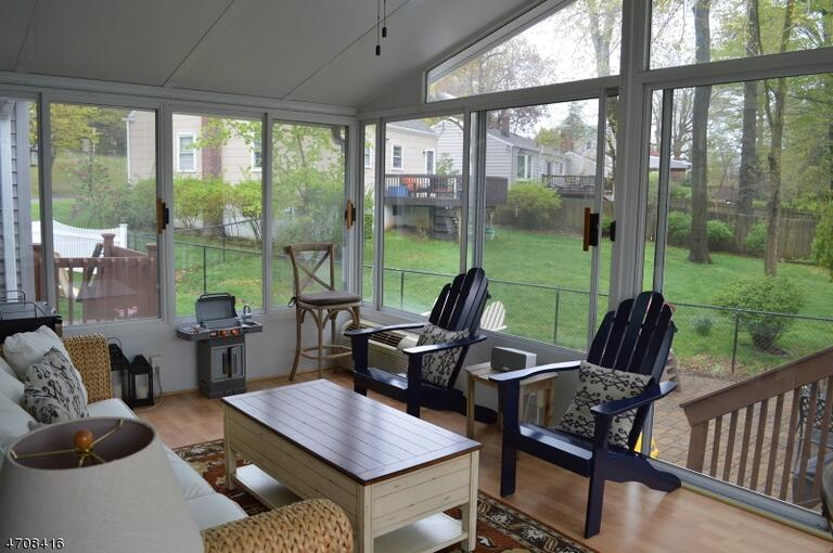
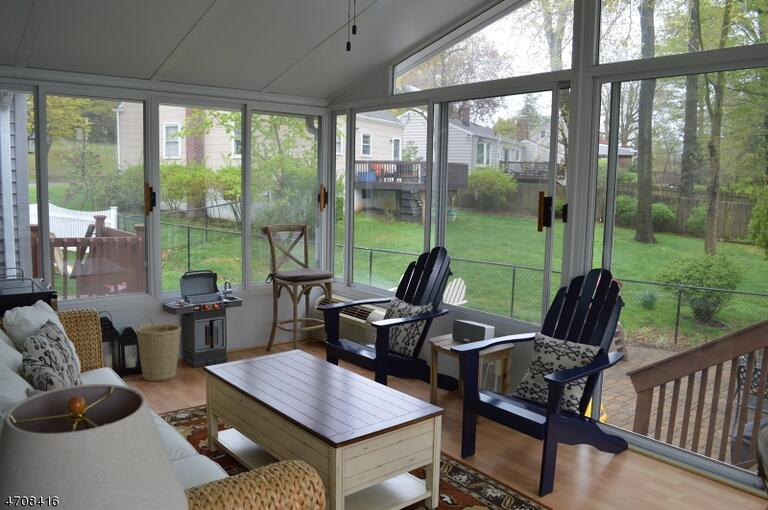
+ basket (159, 347)
